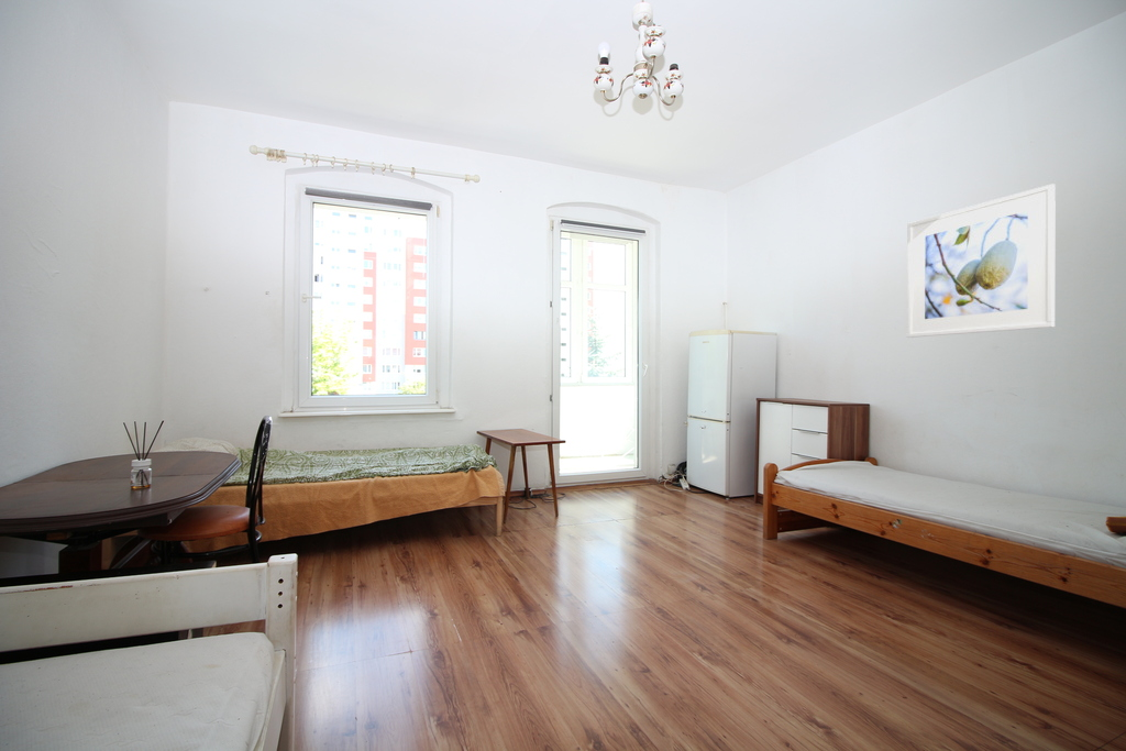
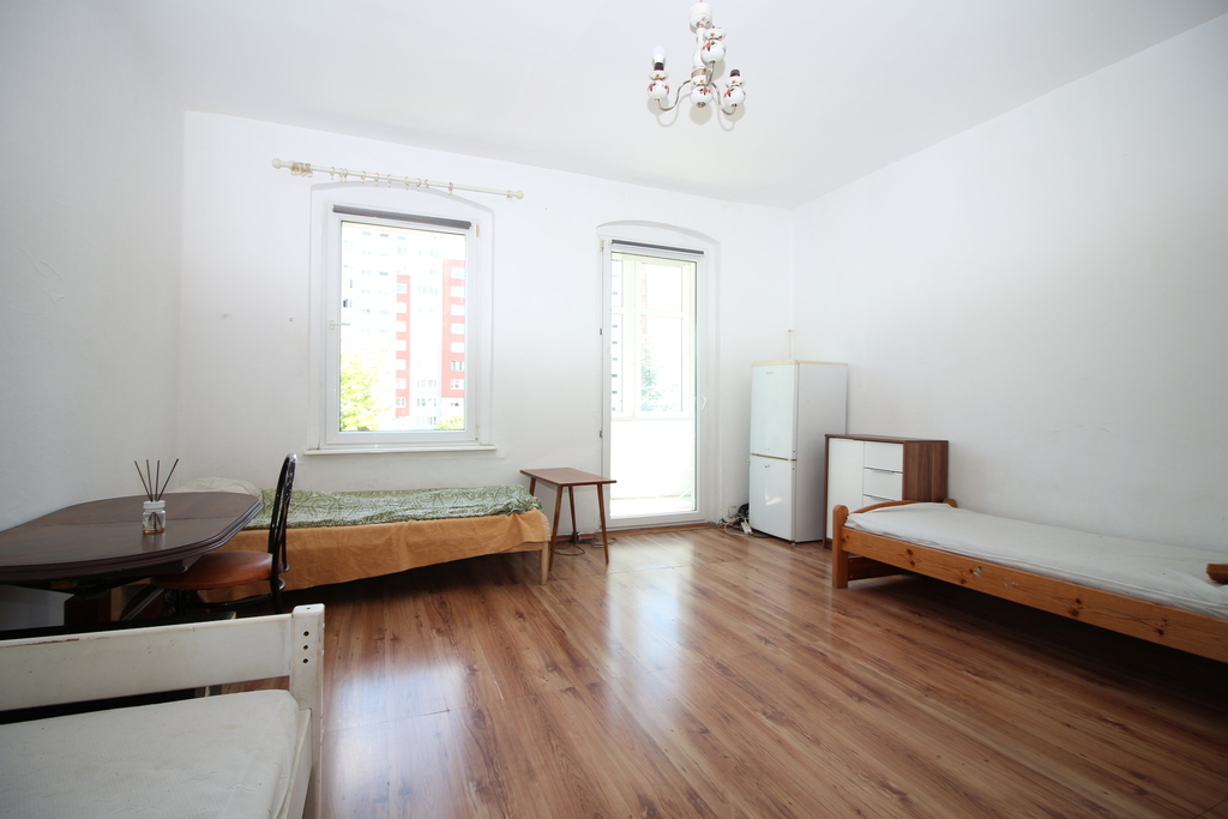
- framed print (972, 269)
